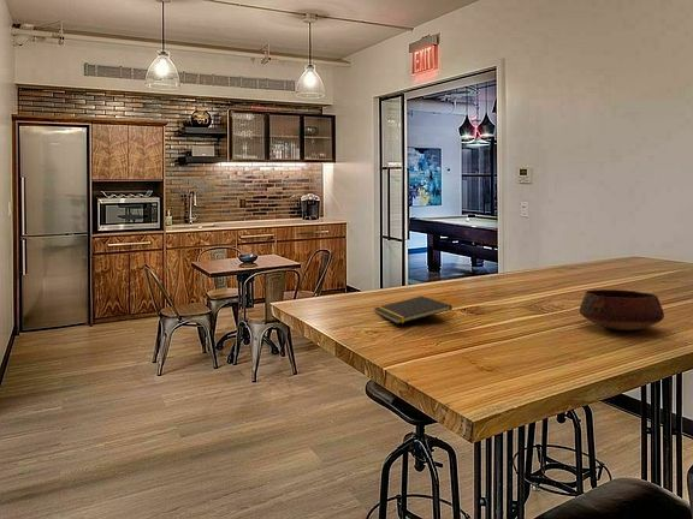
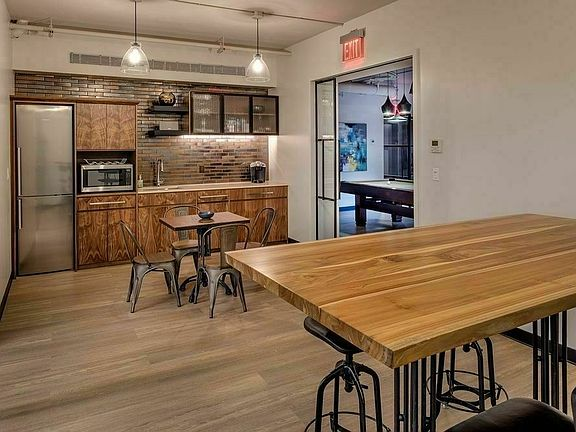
- bowl (620, 310)
- notepad (410, 309)
